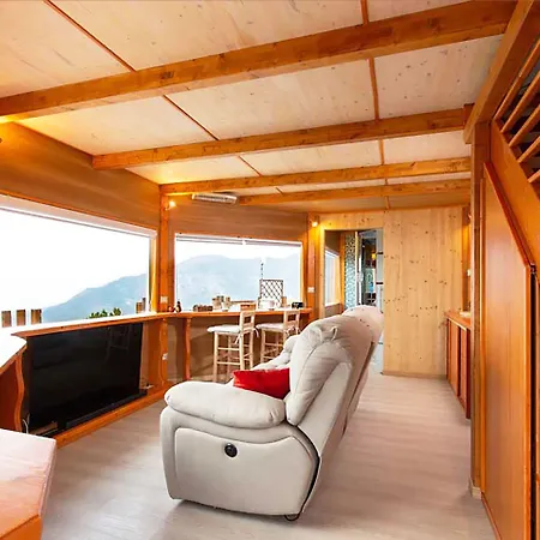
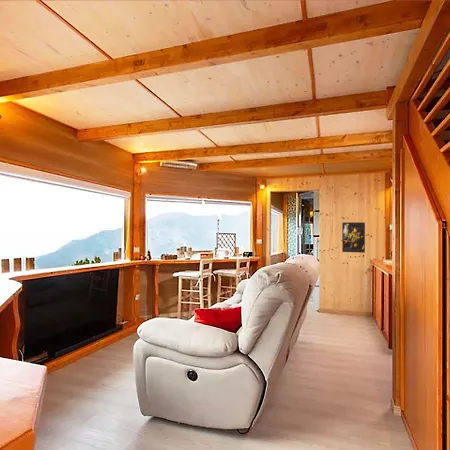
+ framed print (353, 237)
